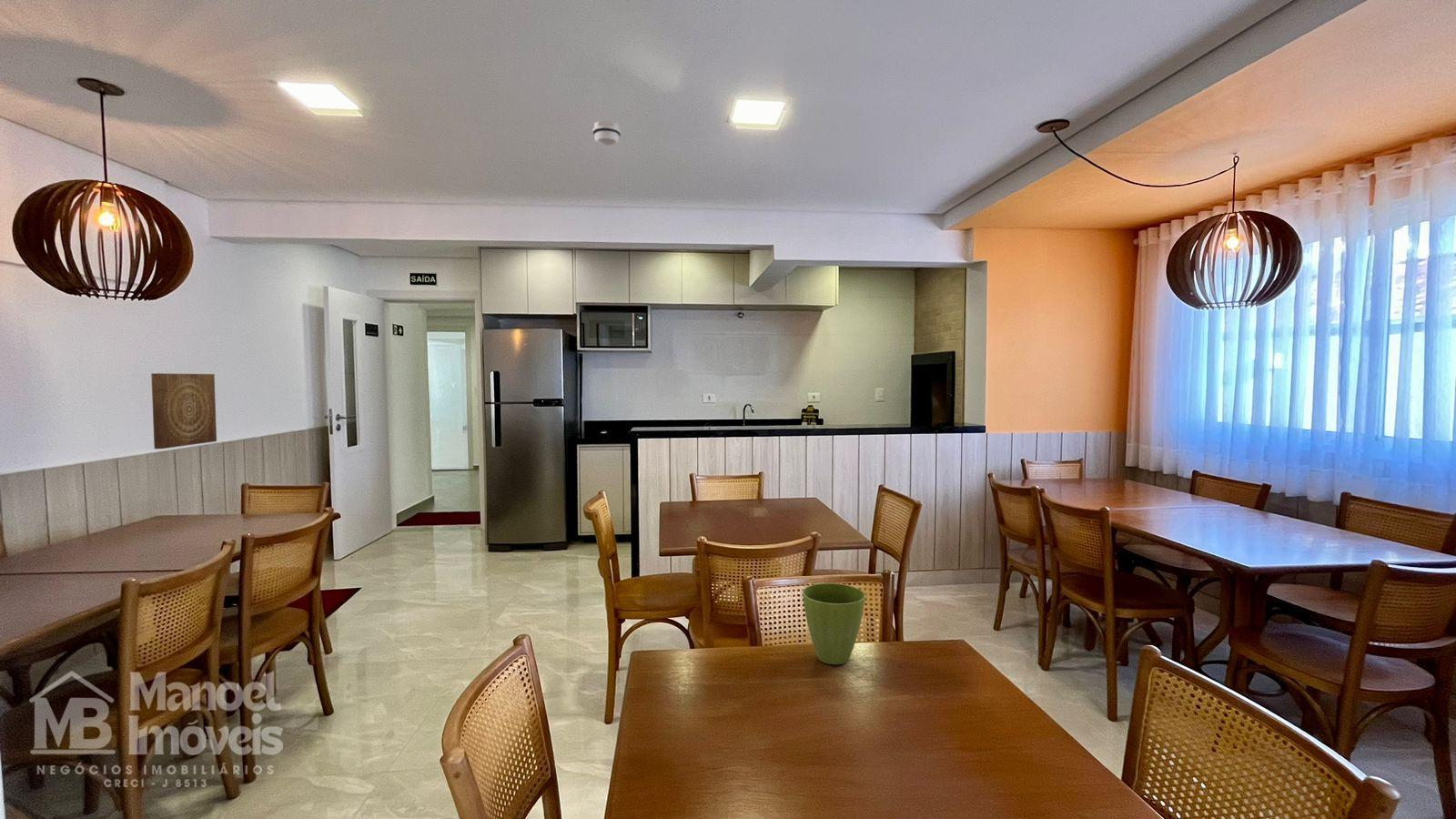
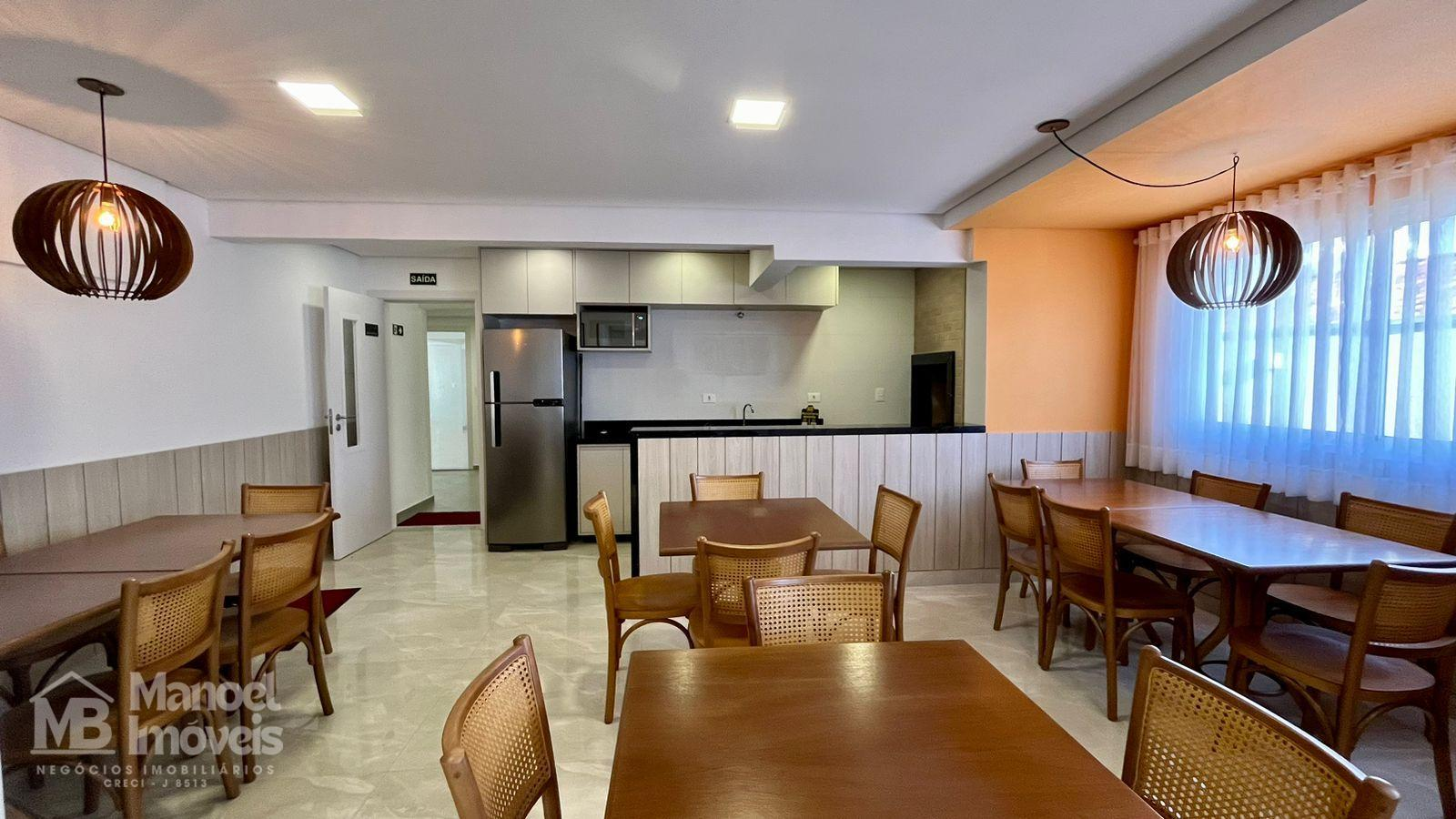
- flower pot (833, 625)
- smoke detector (606, 133)
- wall art (186, 409)
